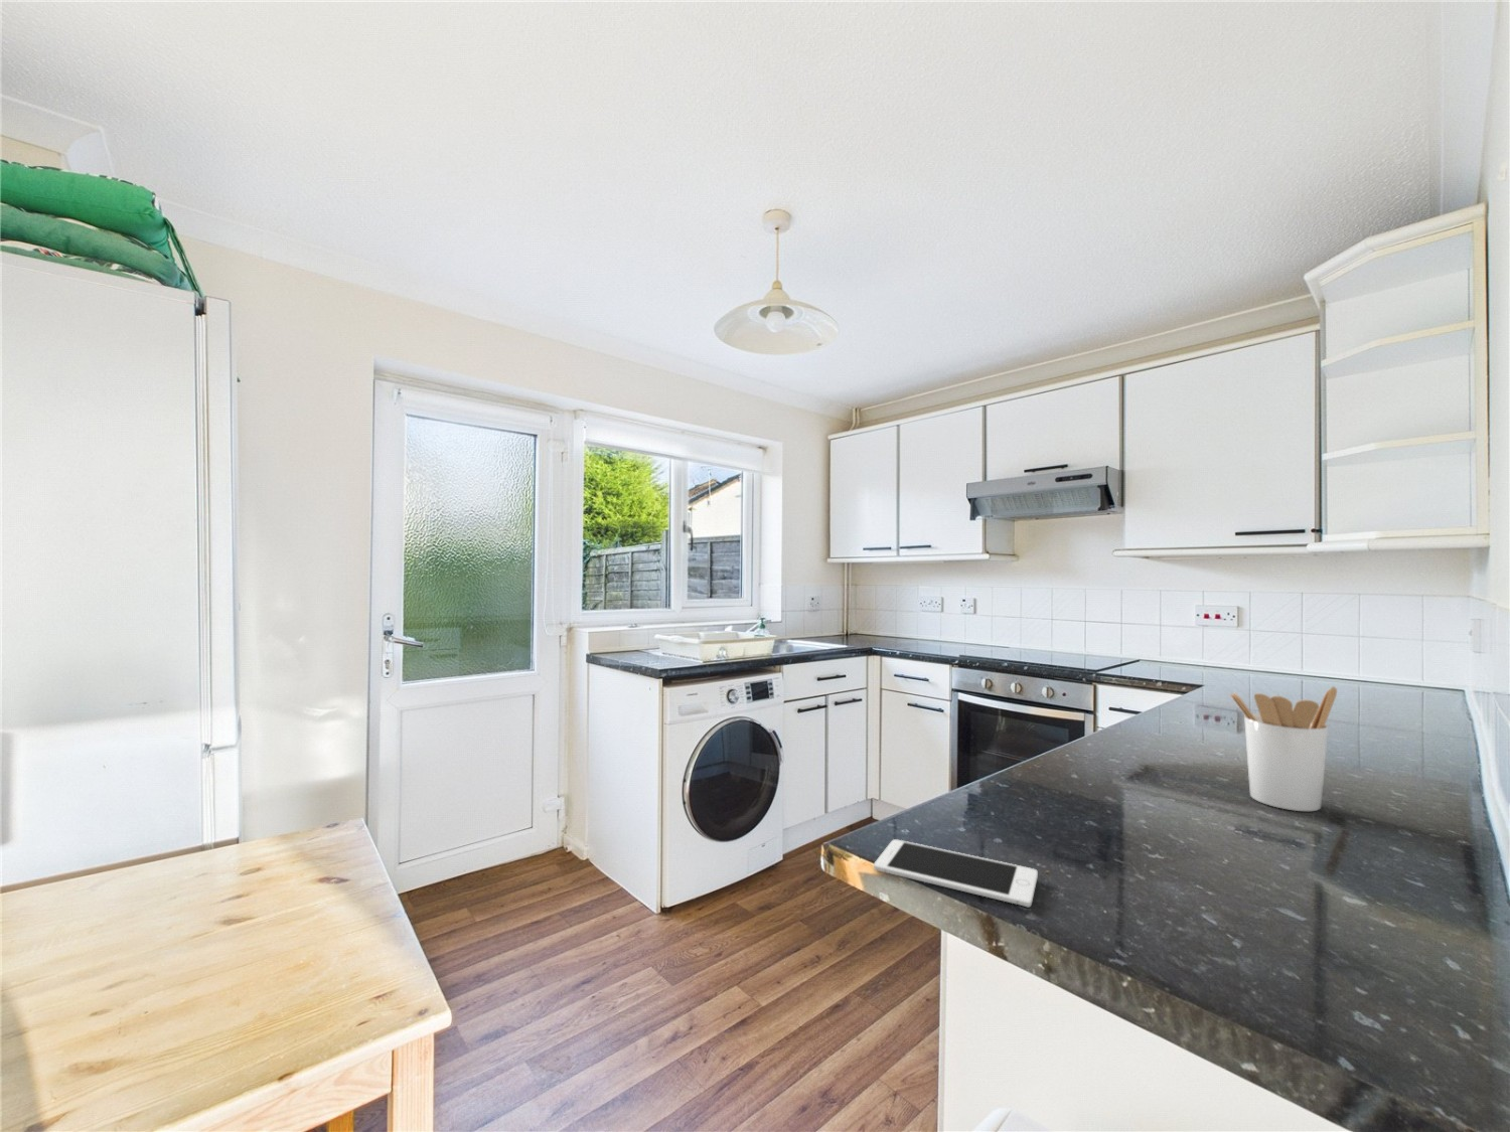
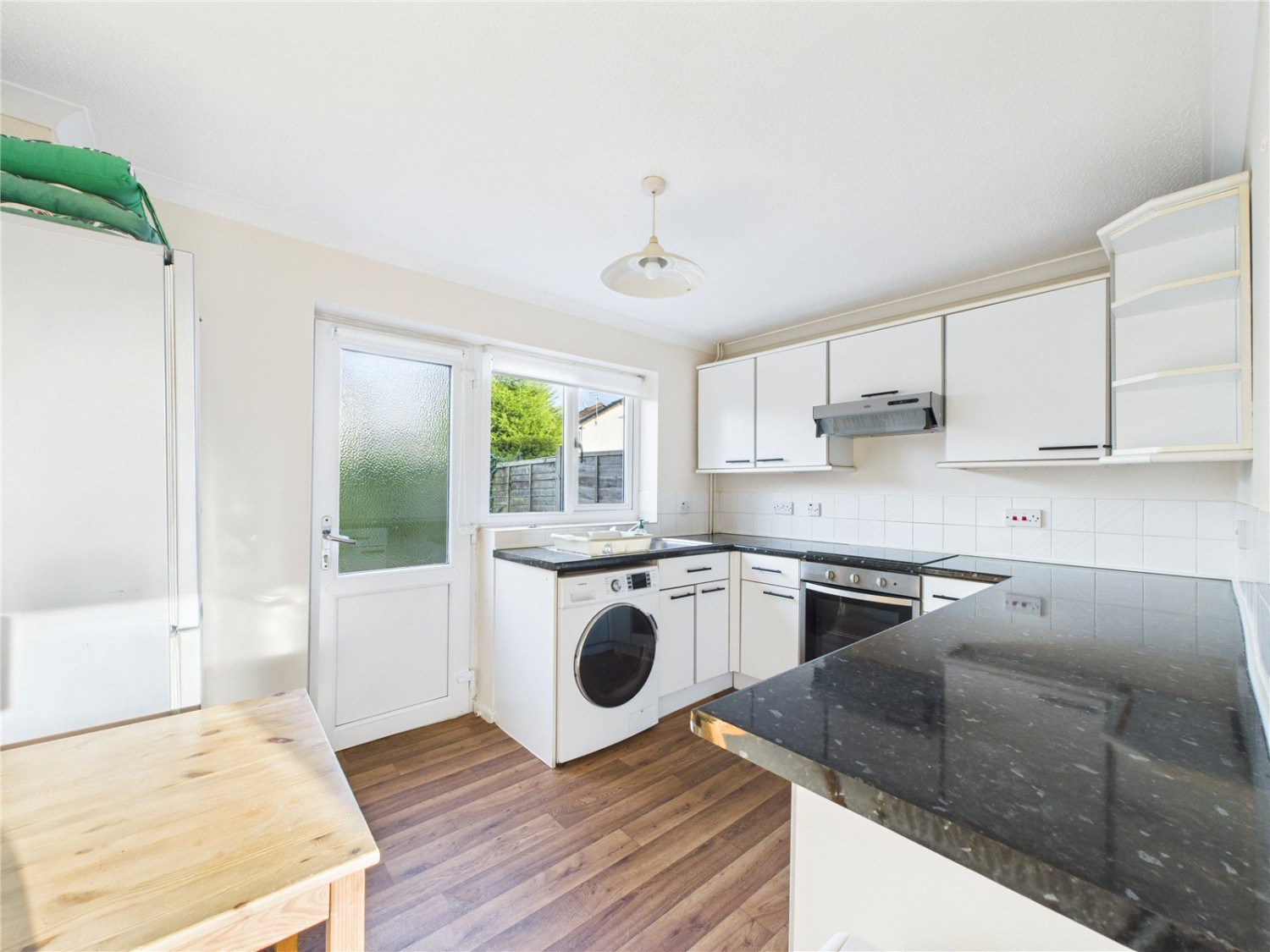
- utensil holder (1284, 744)
- cell phone (955, 869)
